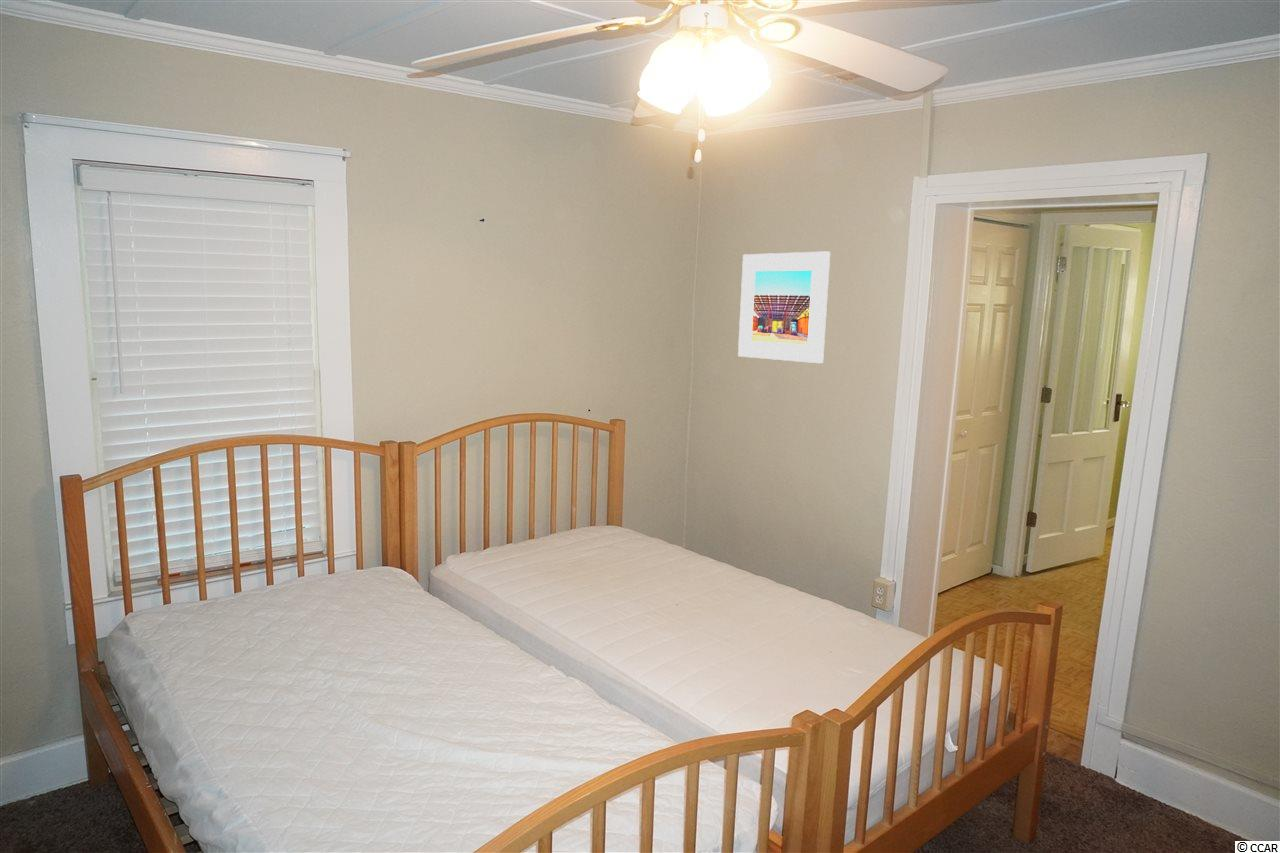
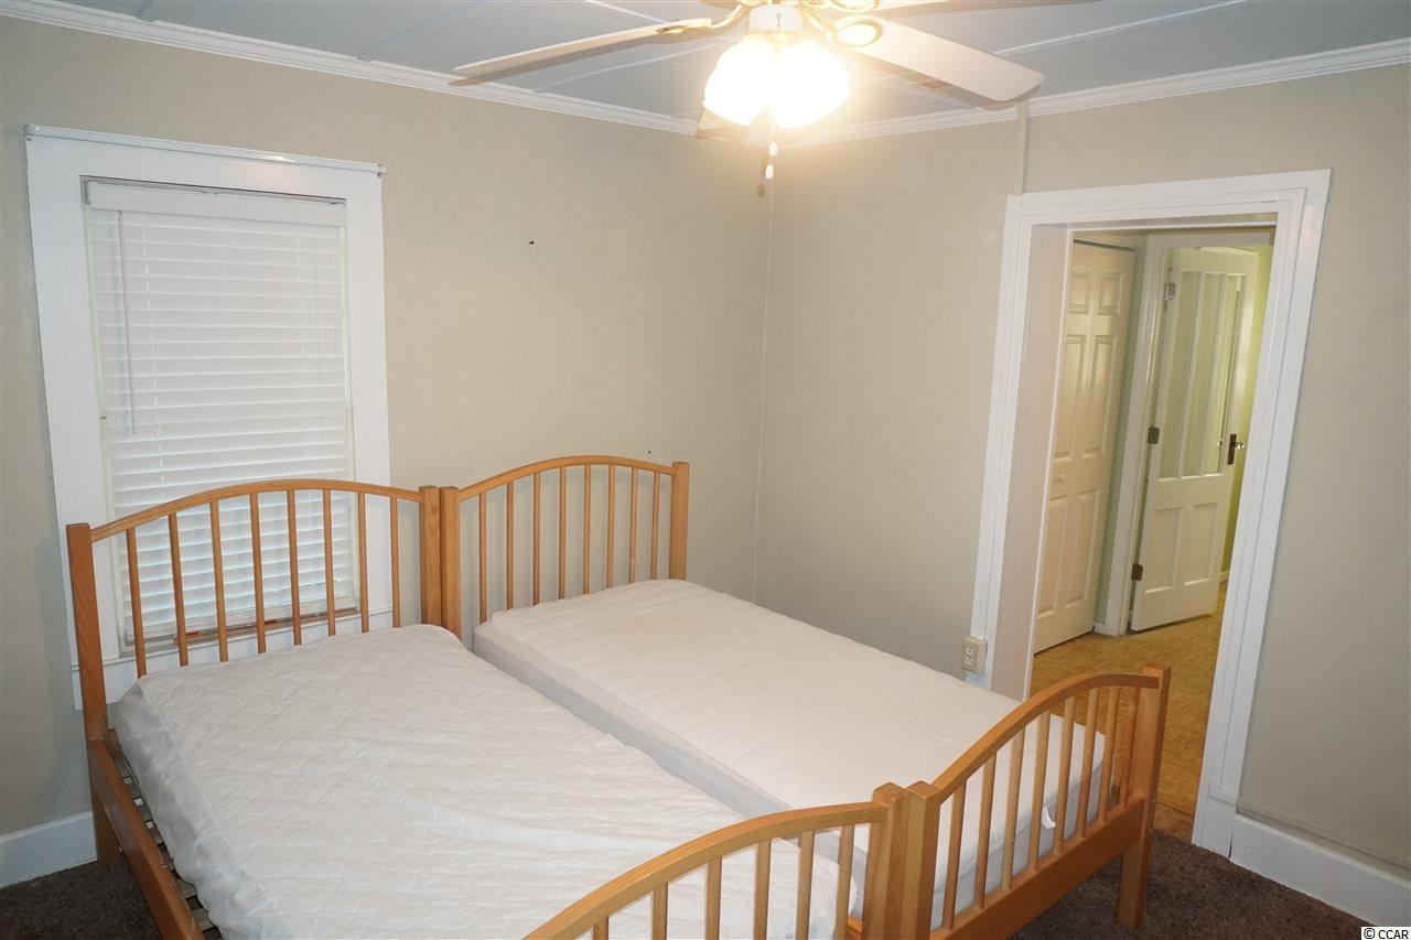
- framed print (781, 306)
